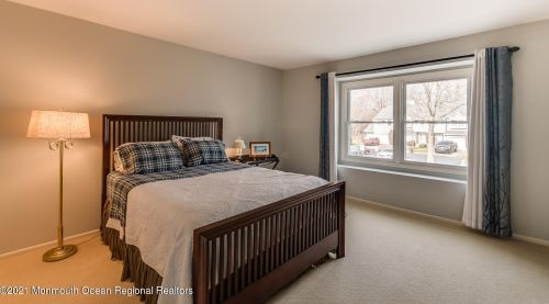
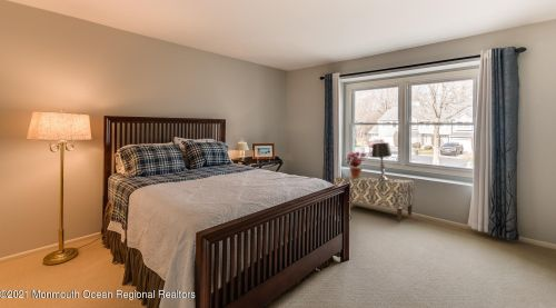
+ table lamp (383, 162)
+ potted plant (355, 165)
+ bench (371, 195)
